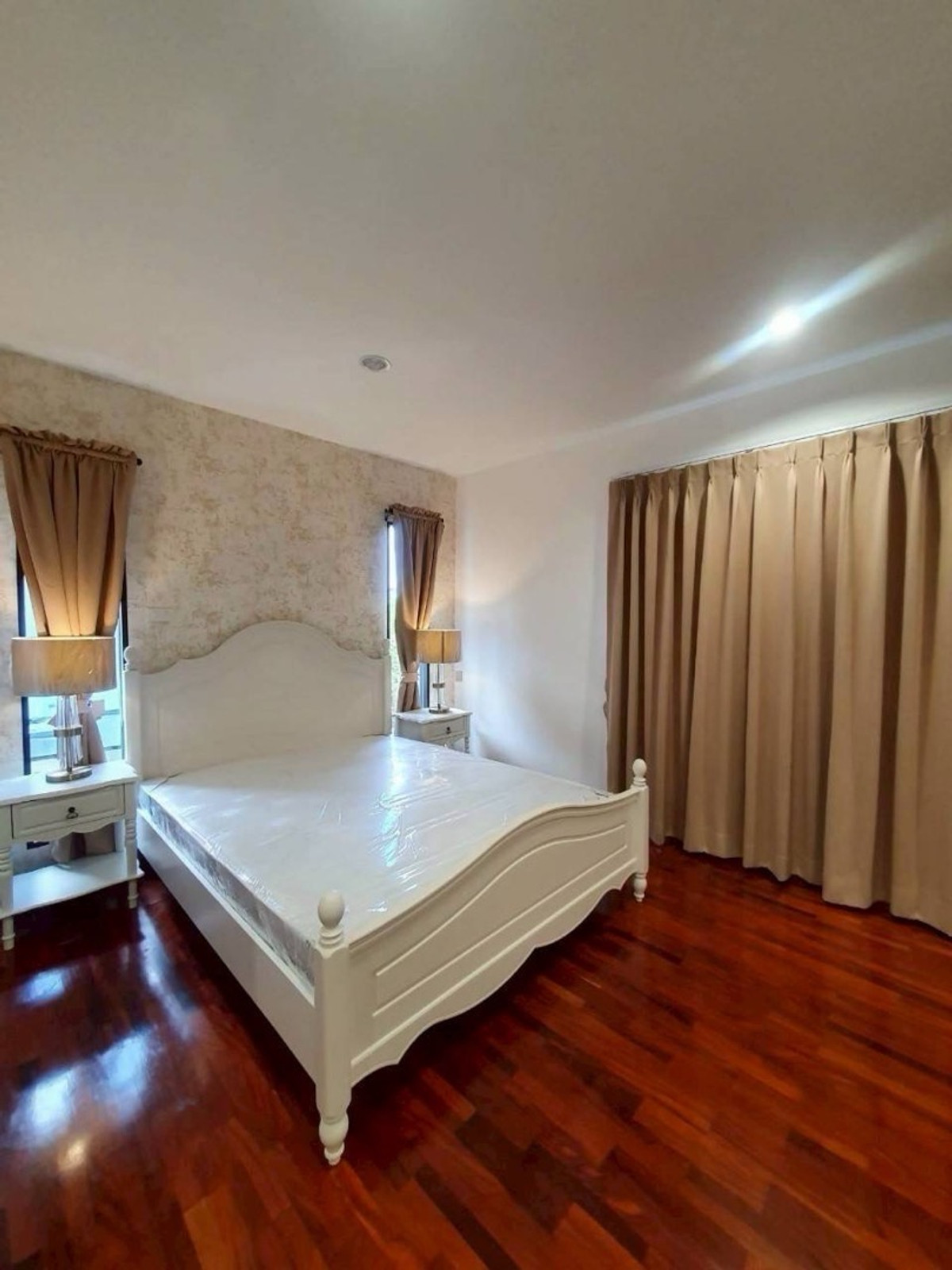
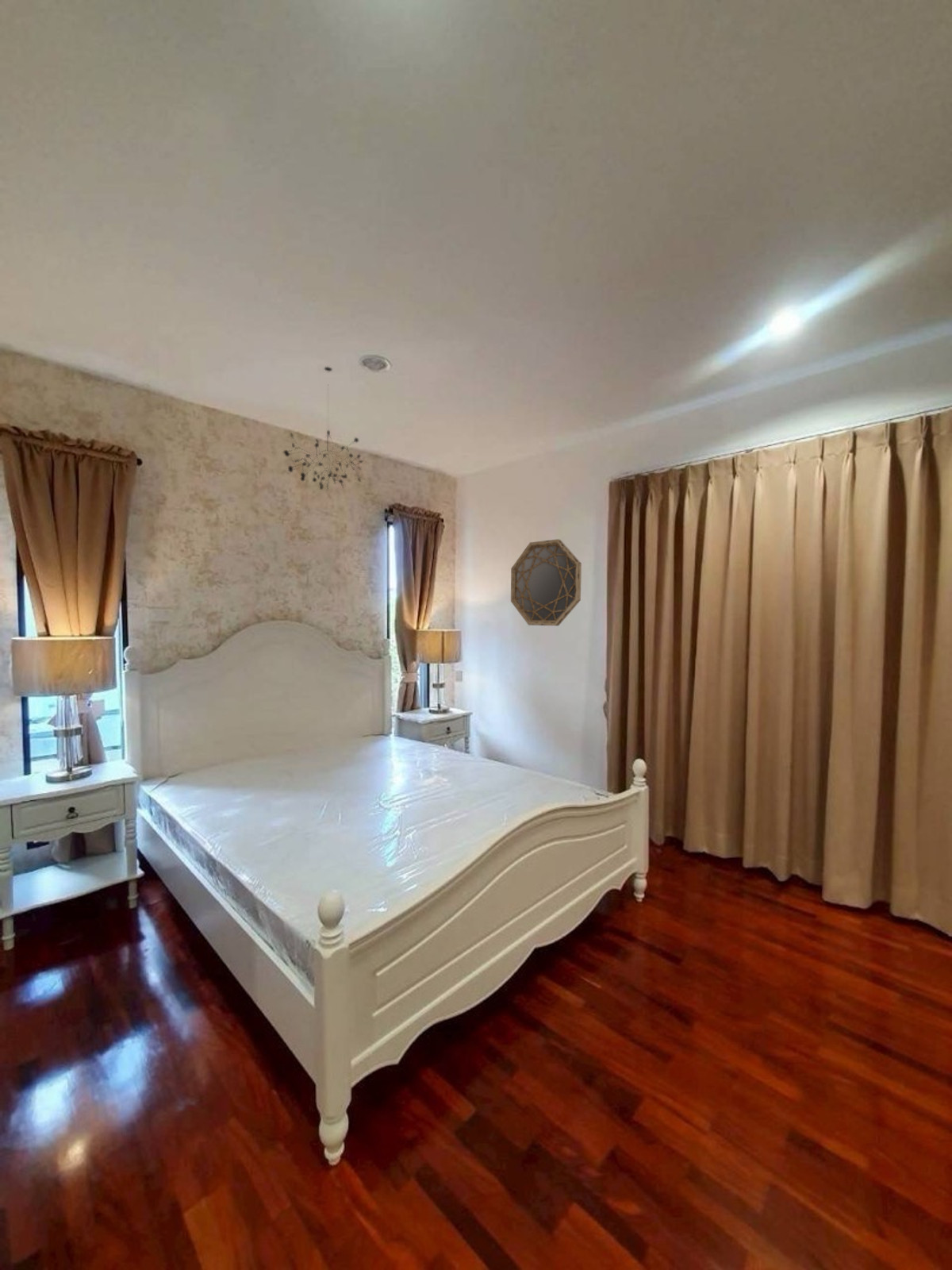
+ chandelier (327, 431)
+ home mirror (543, 583)
